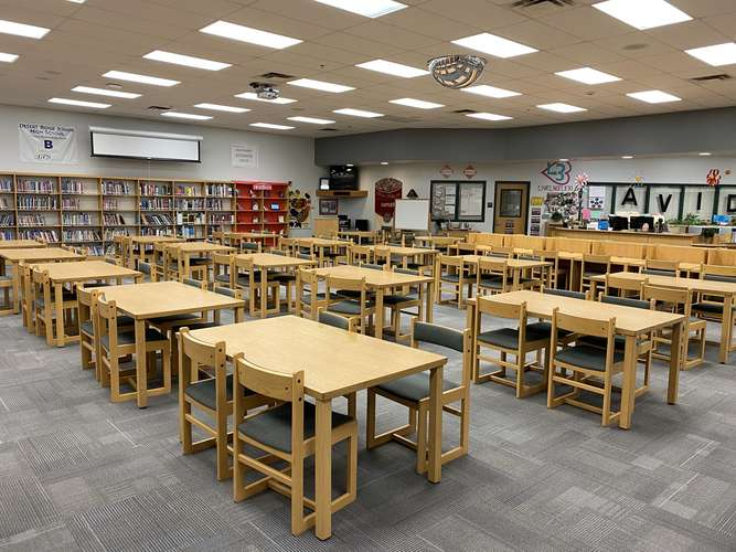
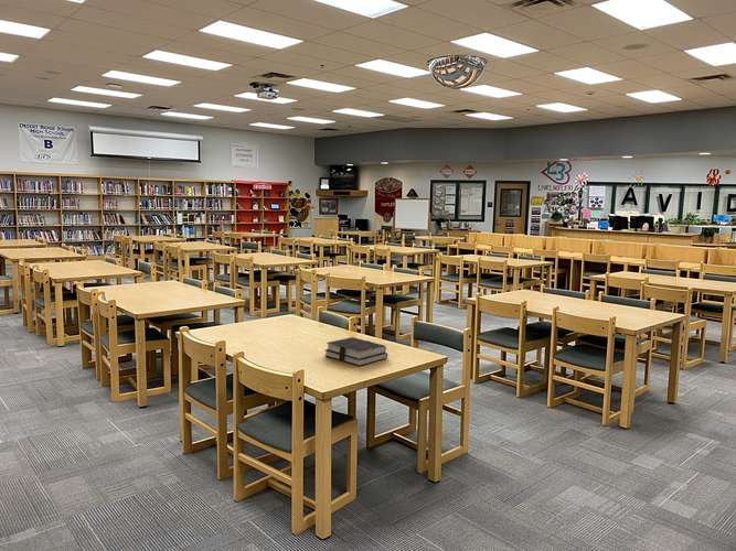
+ hardback book (355, 349)
